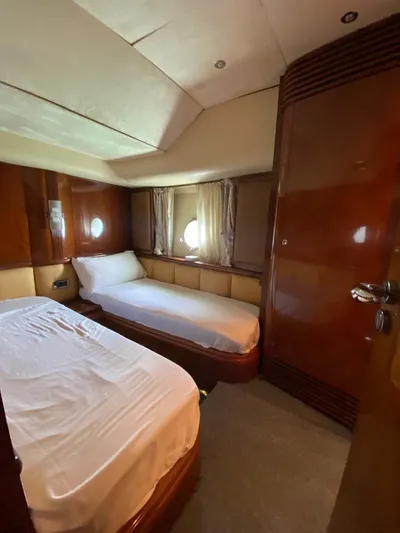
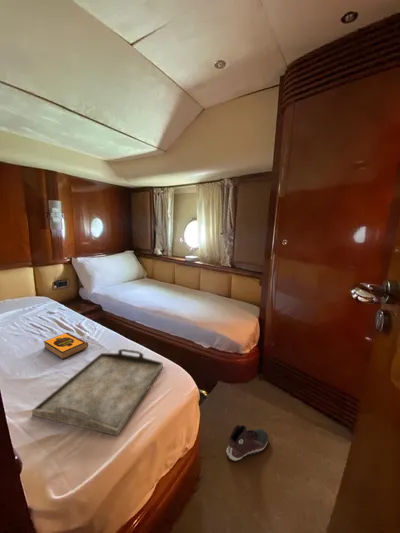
+ serving tray (107, 380)
+ sneaker (249, 436)
+ hardback book (66, 344)
